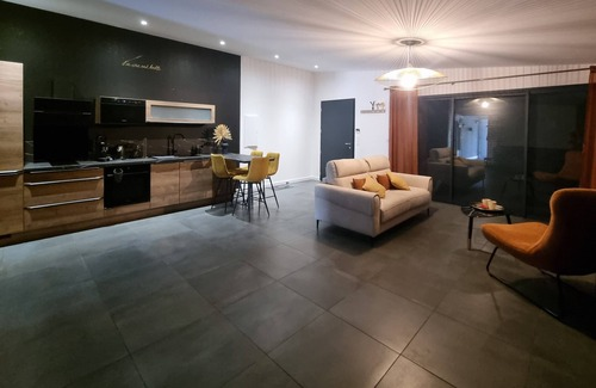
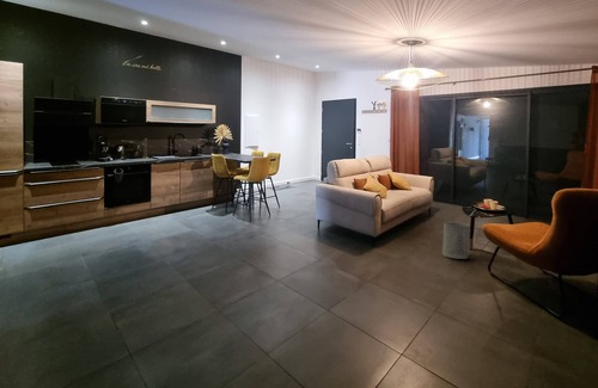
+ trash can (456, 240)
